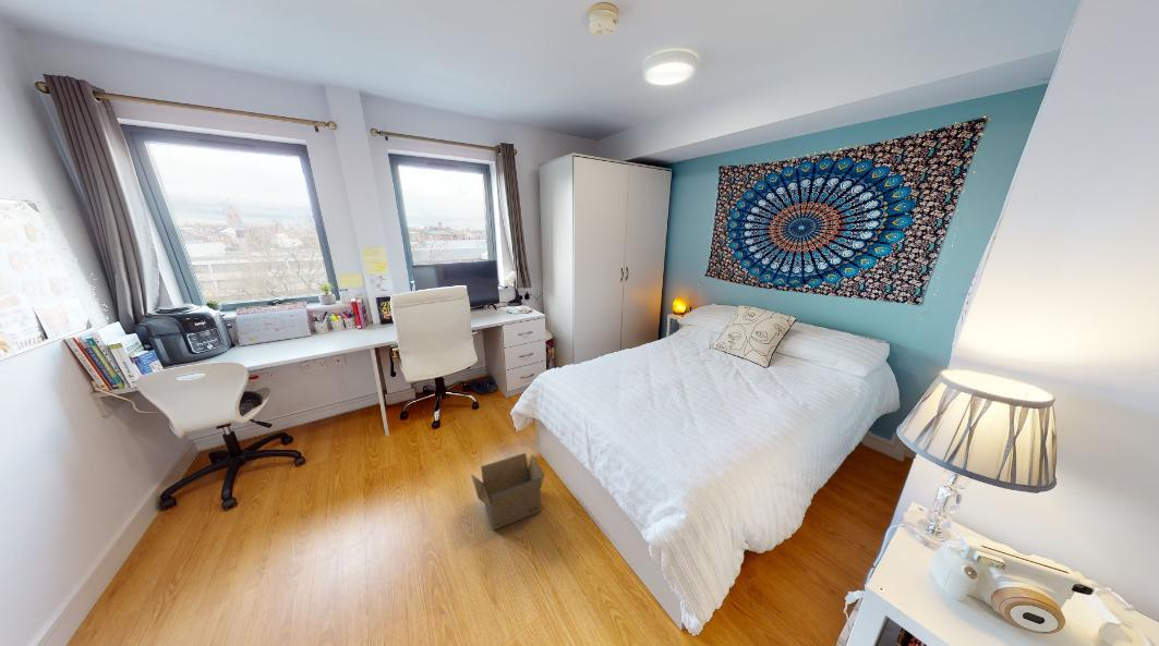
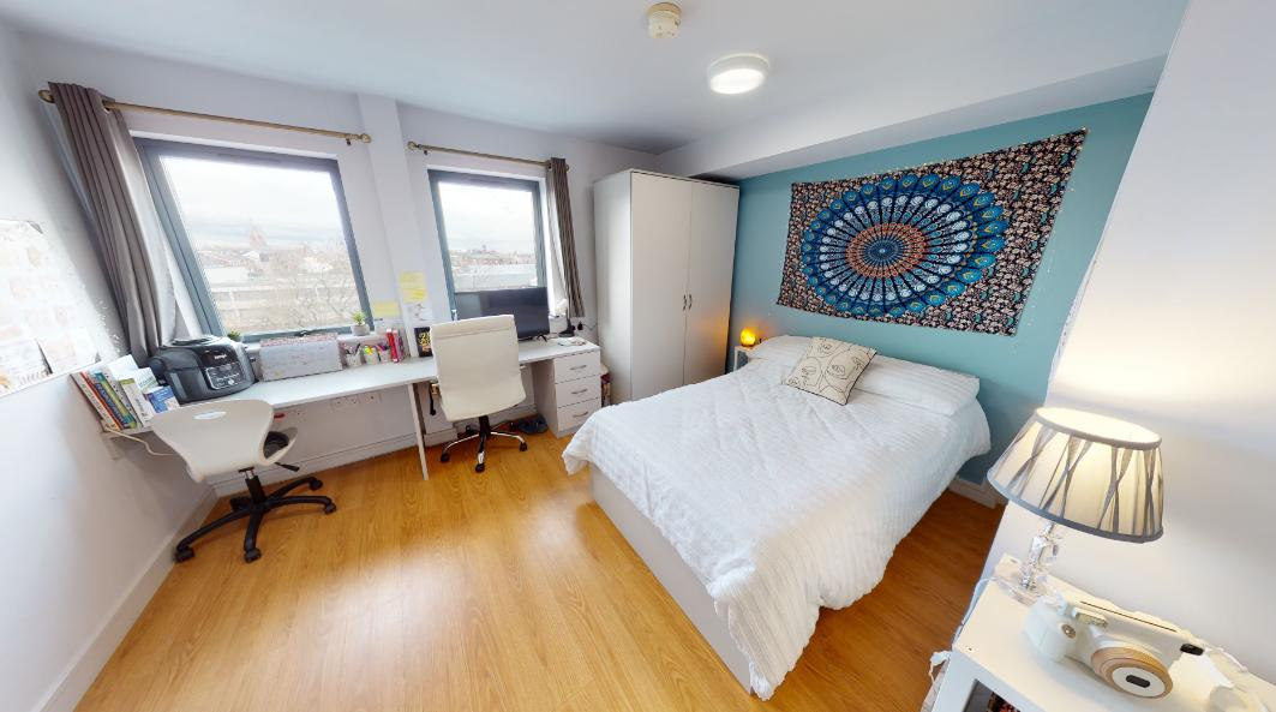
- cardboard box (508, 490)
